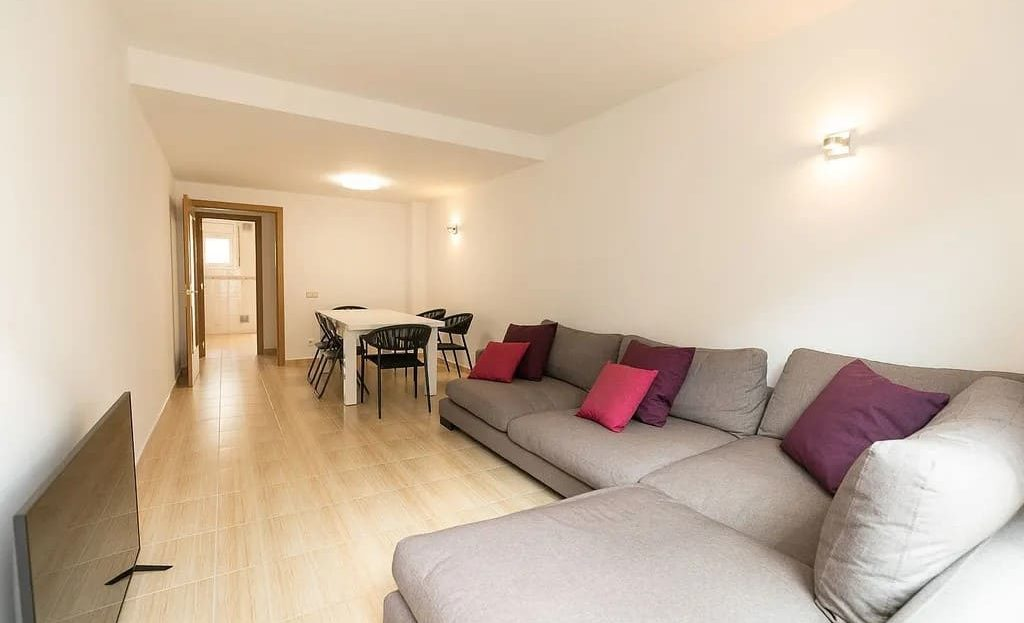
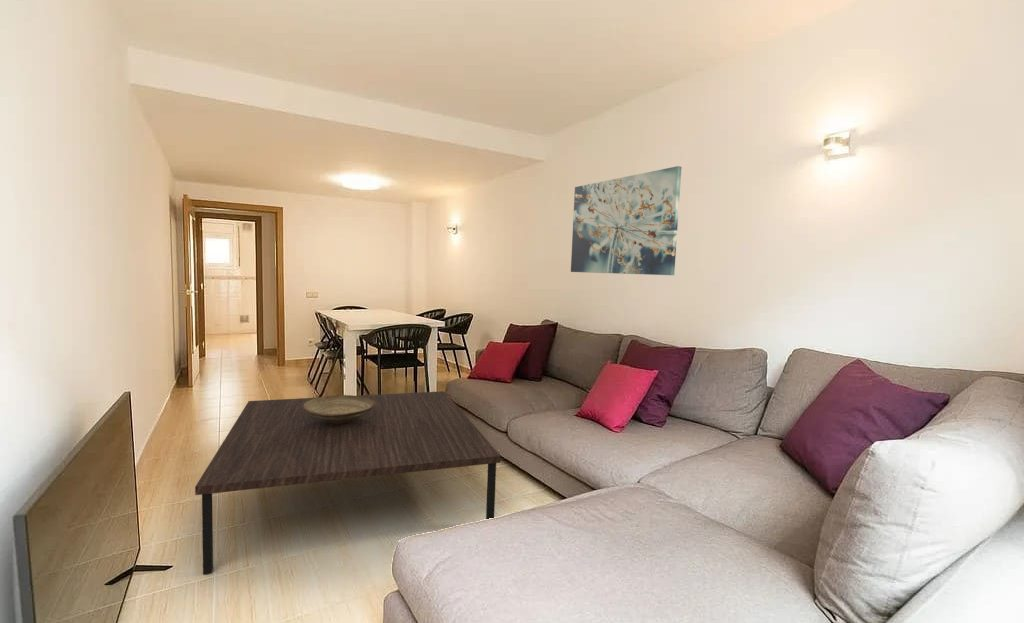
+ decorative bowl (340, 411)
+ wall art (618, 226)
+ coffee table (356, 457)
